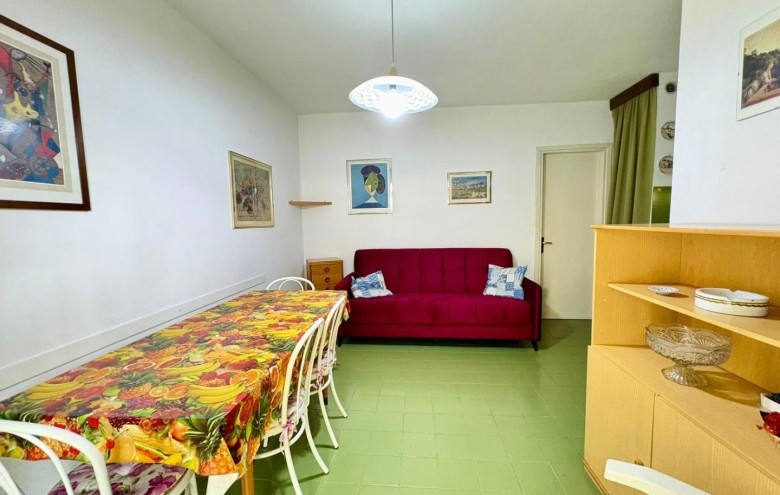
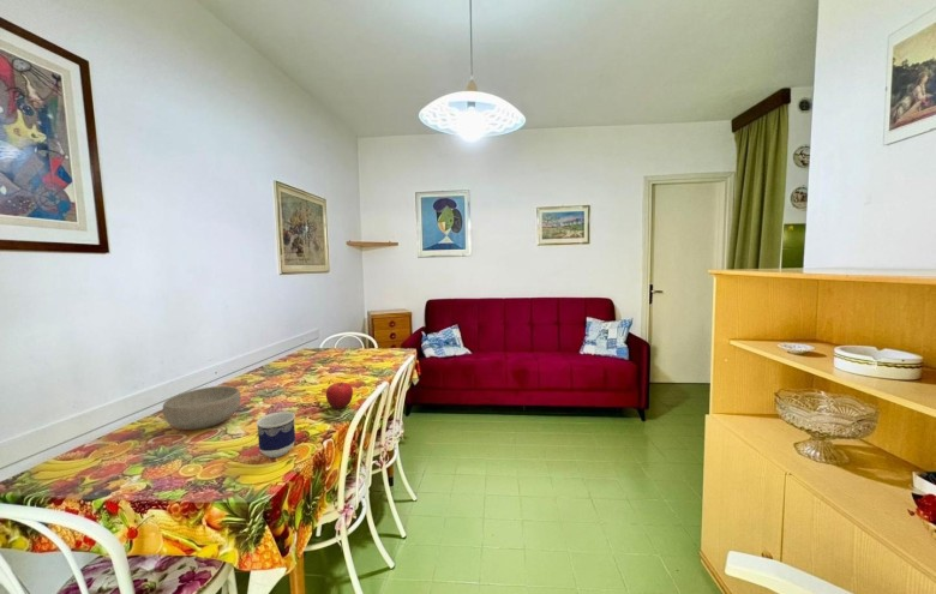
+ cup (280, 432)
+ bowl (204, 409)
+ fruit (338, 394)
